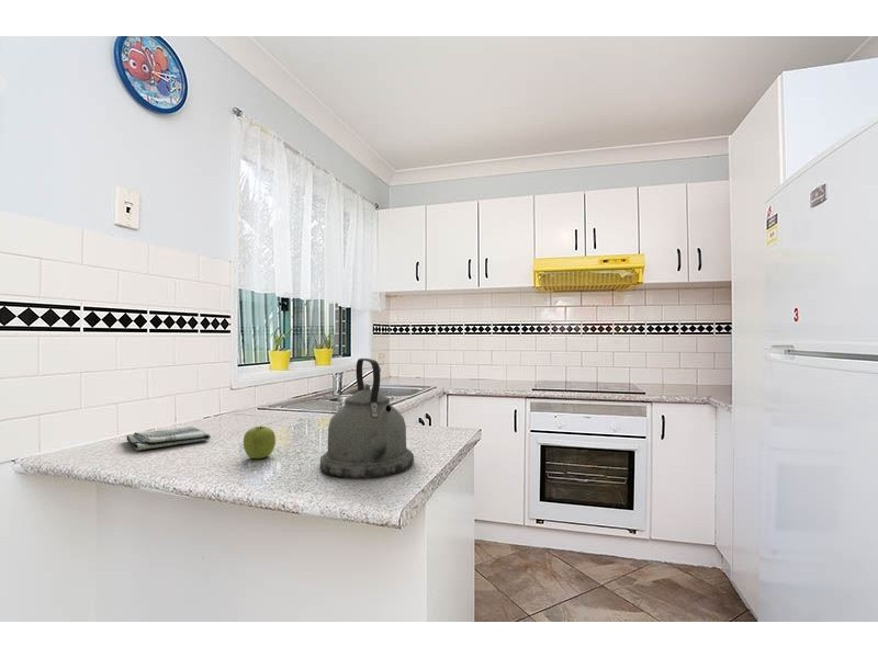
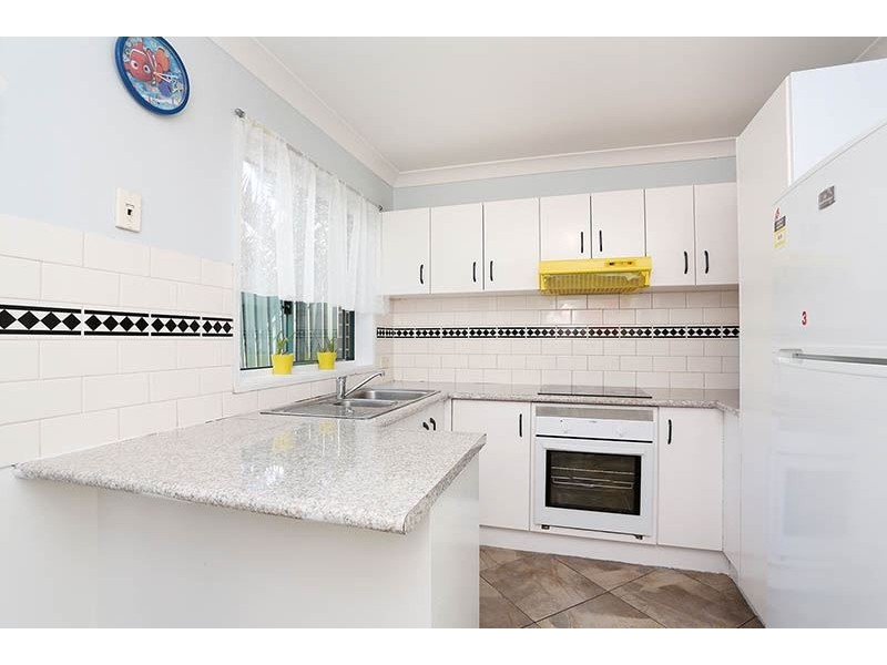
- fruit (259, 441)
- dish towel (167, 435)
- kettle (371, 412)
